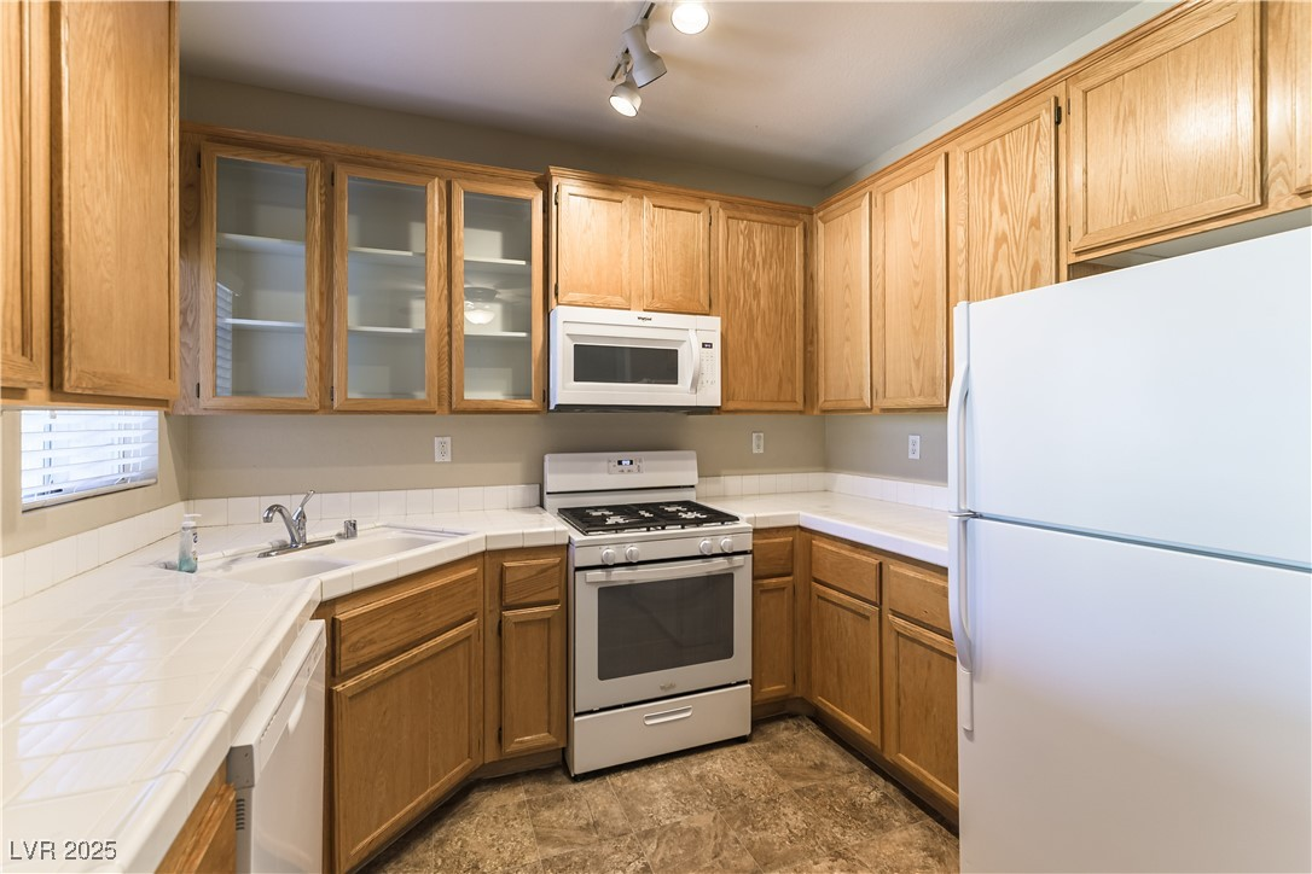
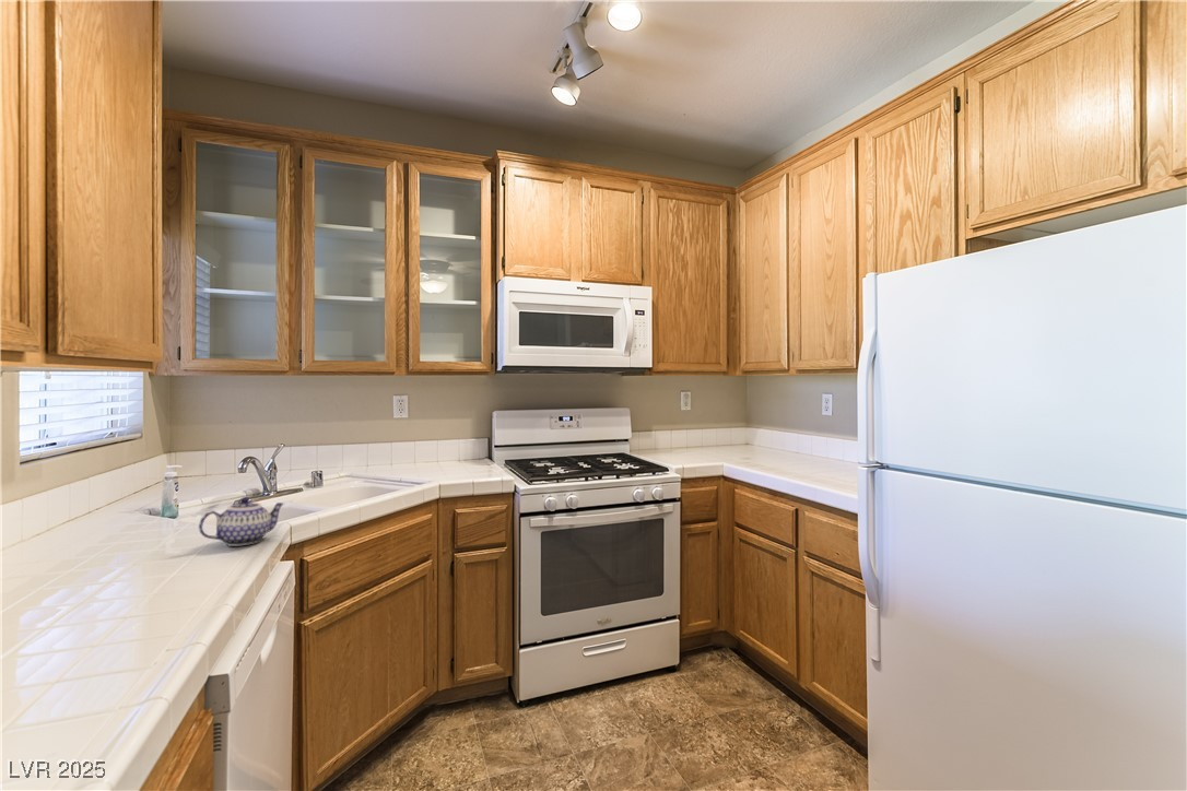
+ teapot (244, 519)
